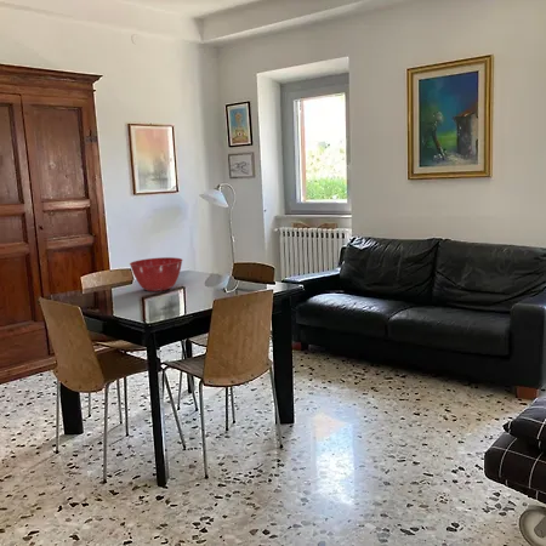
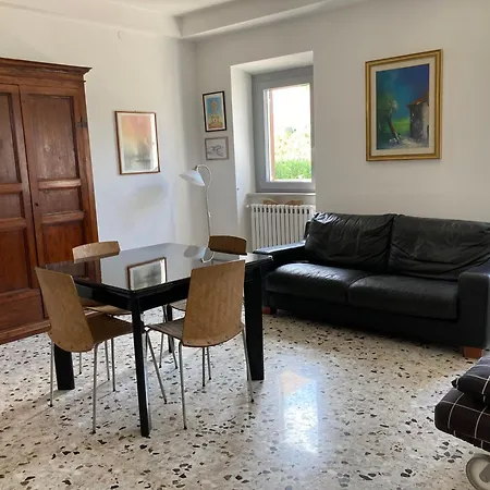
- mixing bowl (157, 274)
